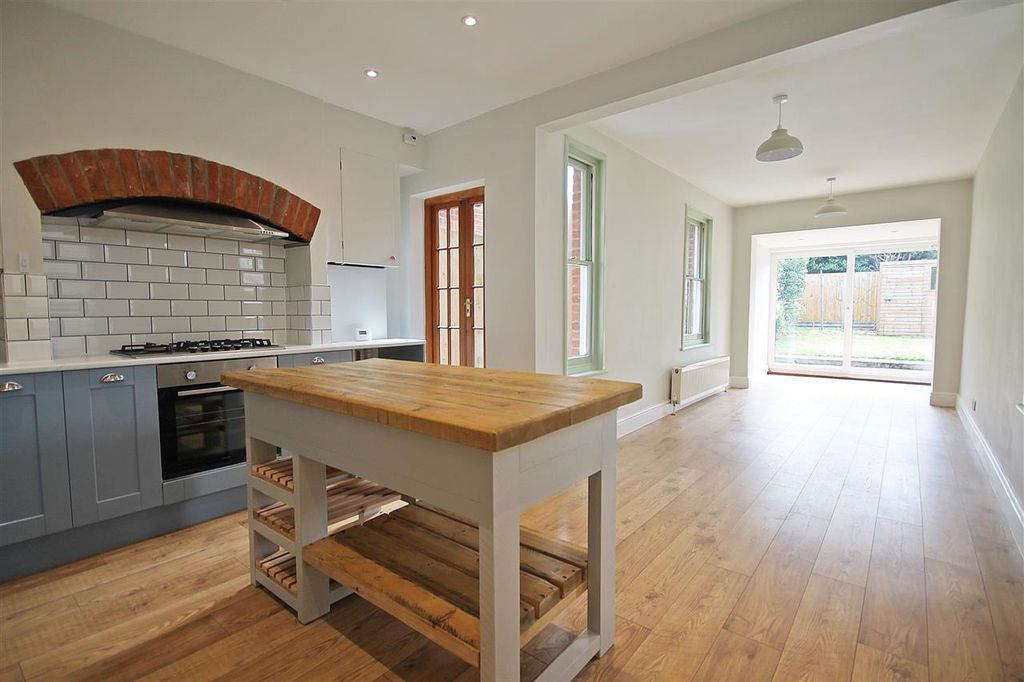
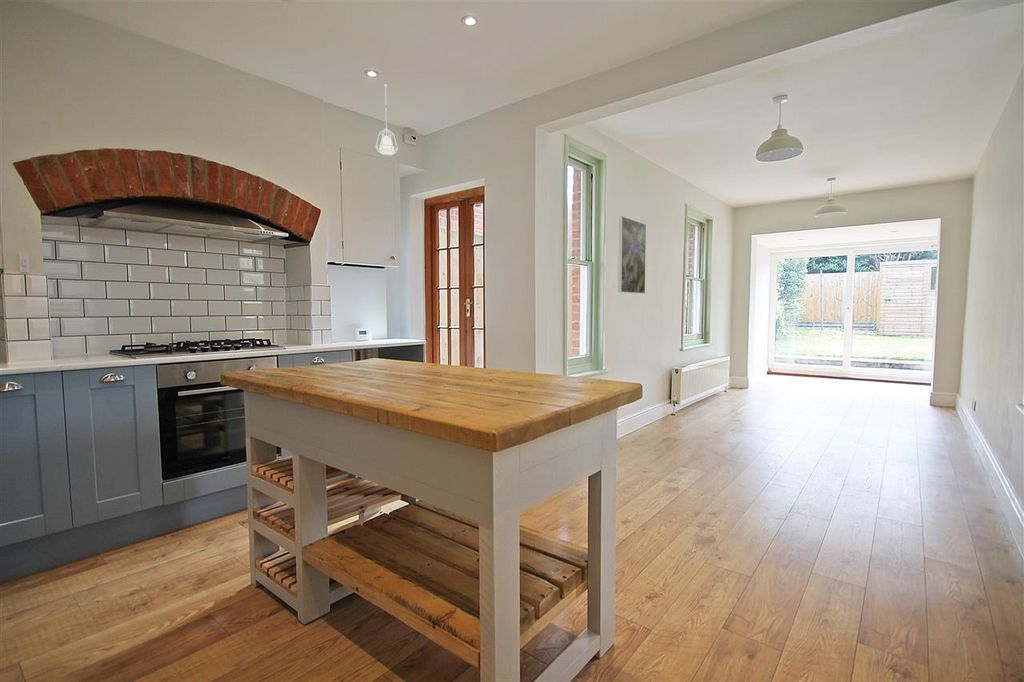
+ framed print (632, 256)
+ pendant lamp (386, 118)
